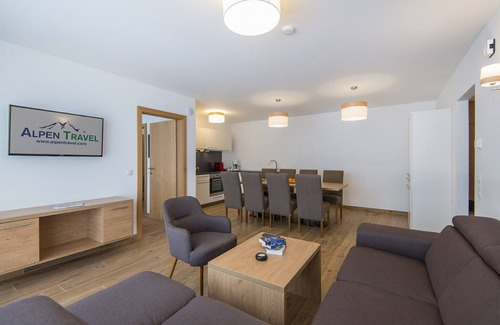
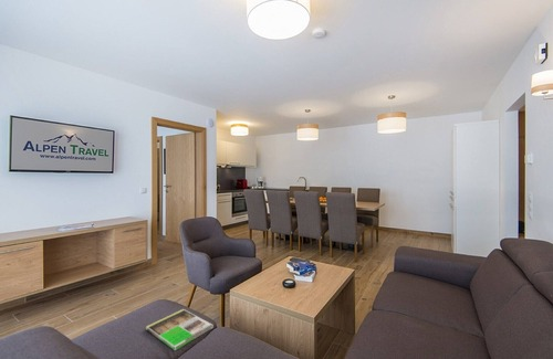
+ magazine (179, 327)
